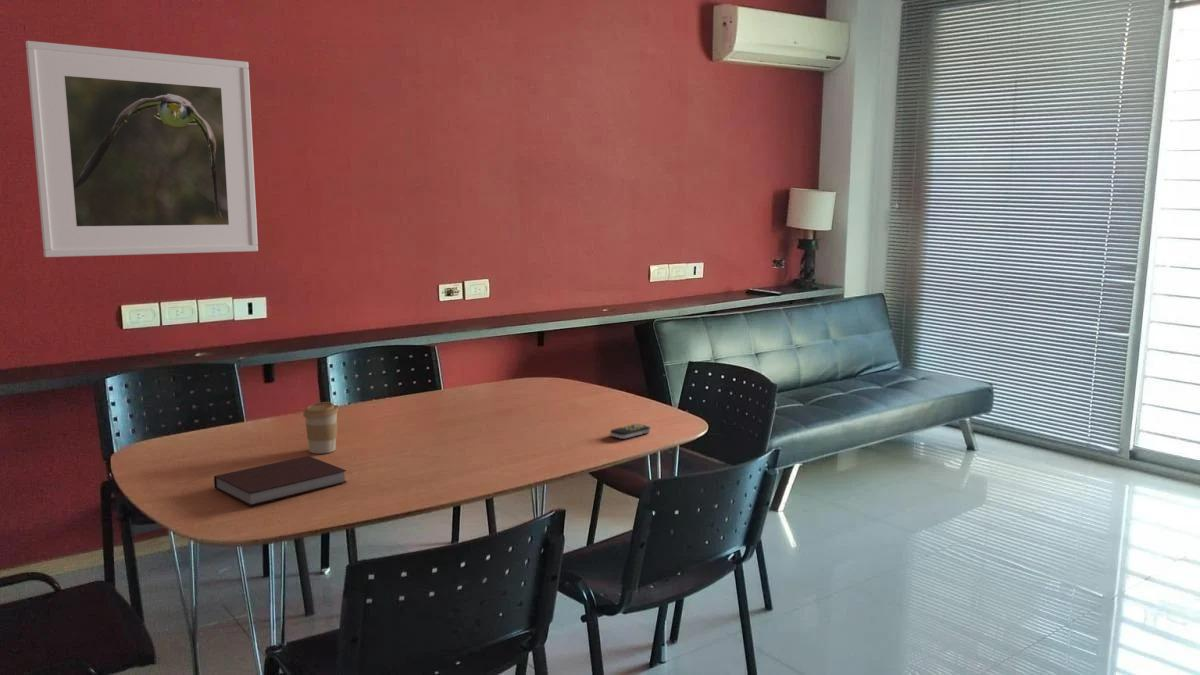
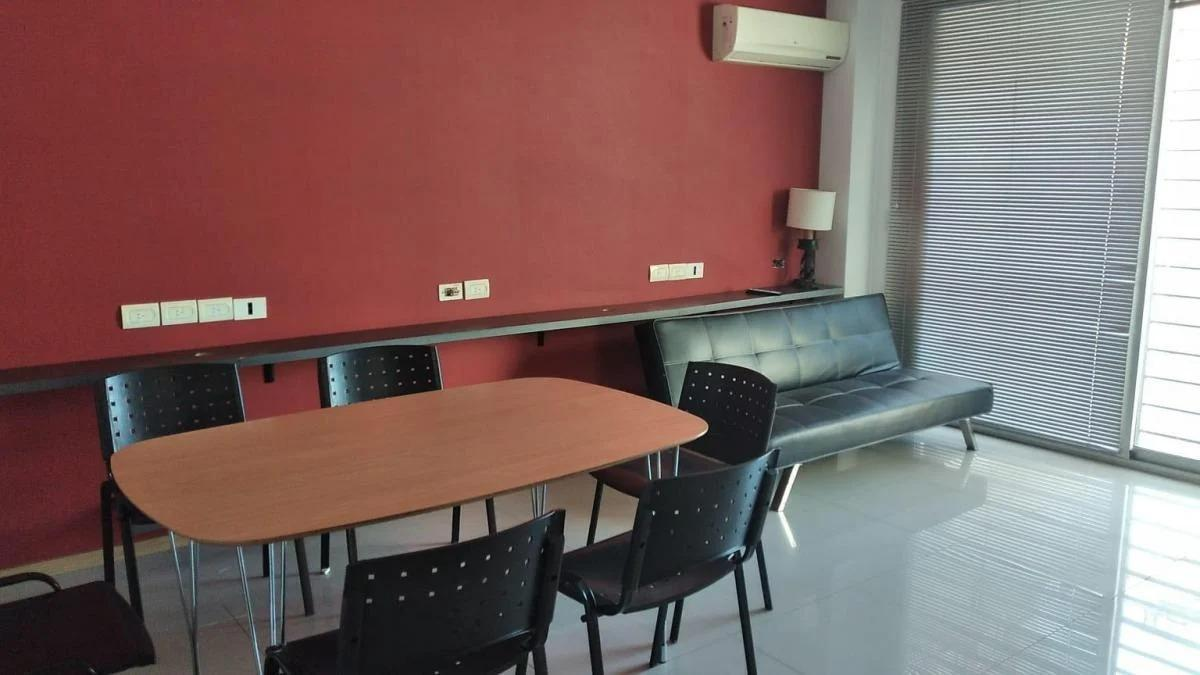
- coffee cup (321, 427)
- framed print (151, 154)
- notebook (281, 479)
- remote control (630, 430)
